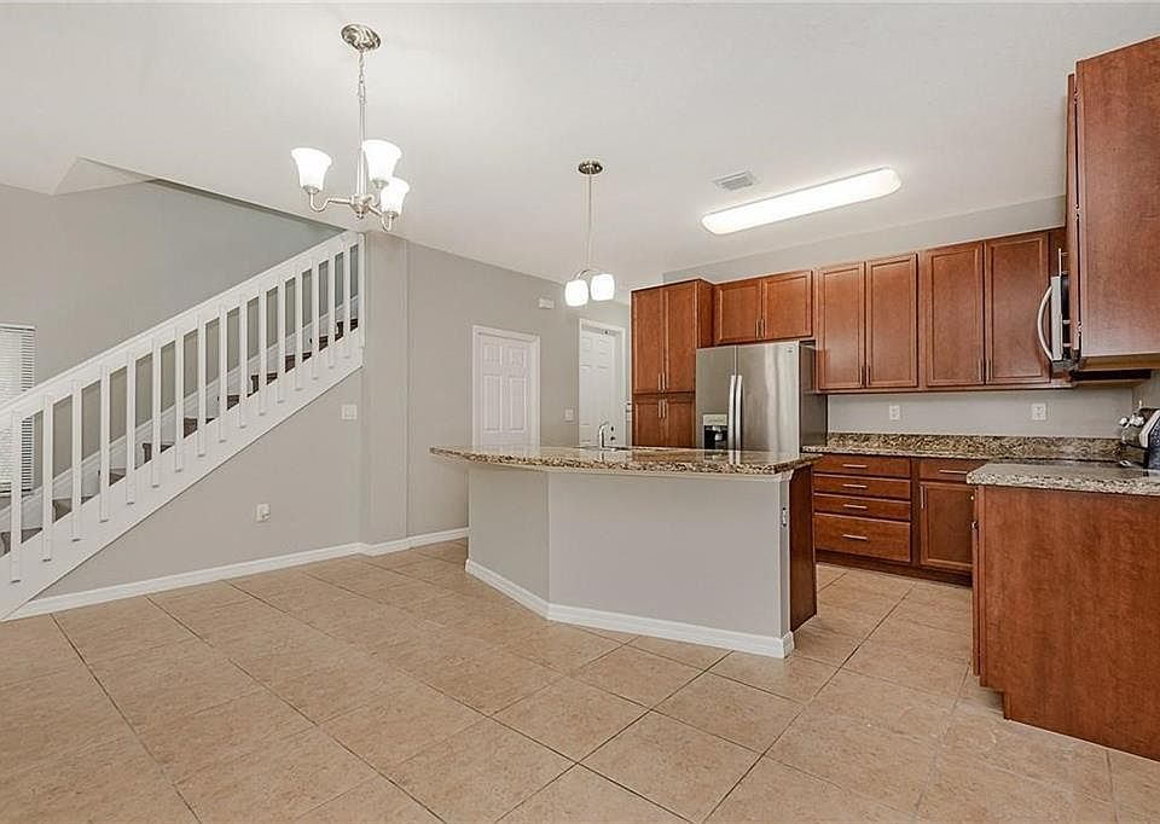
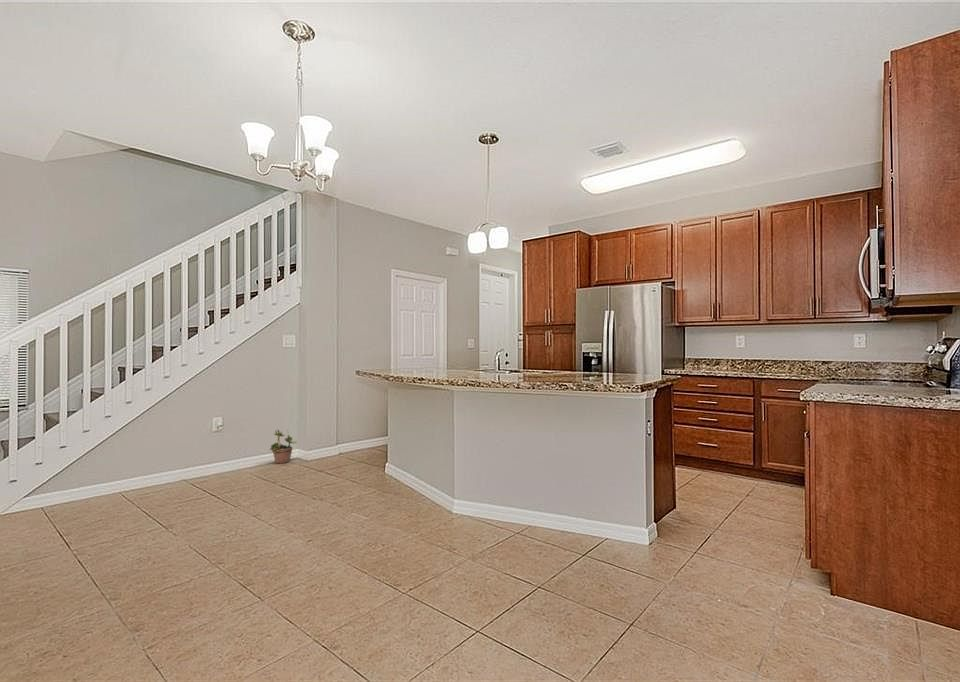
+ potted plant (281, 444)
